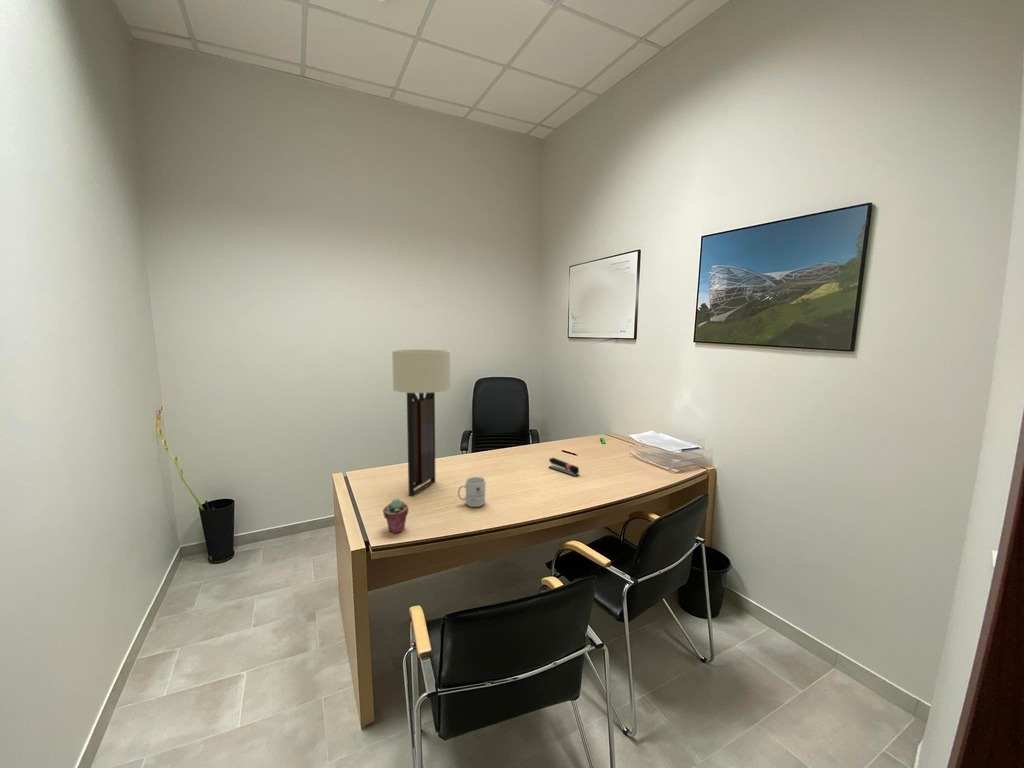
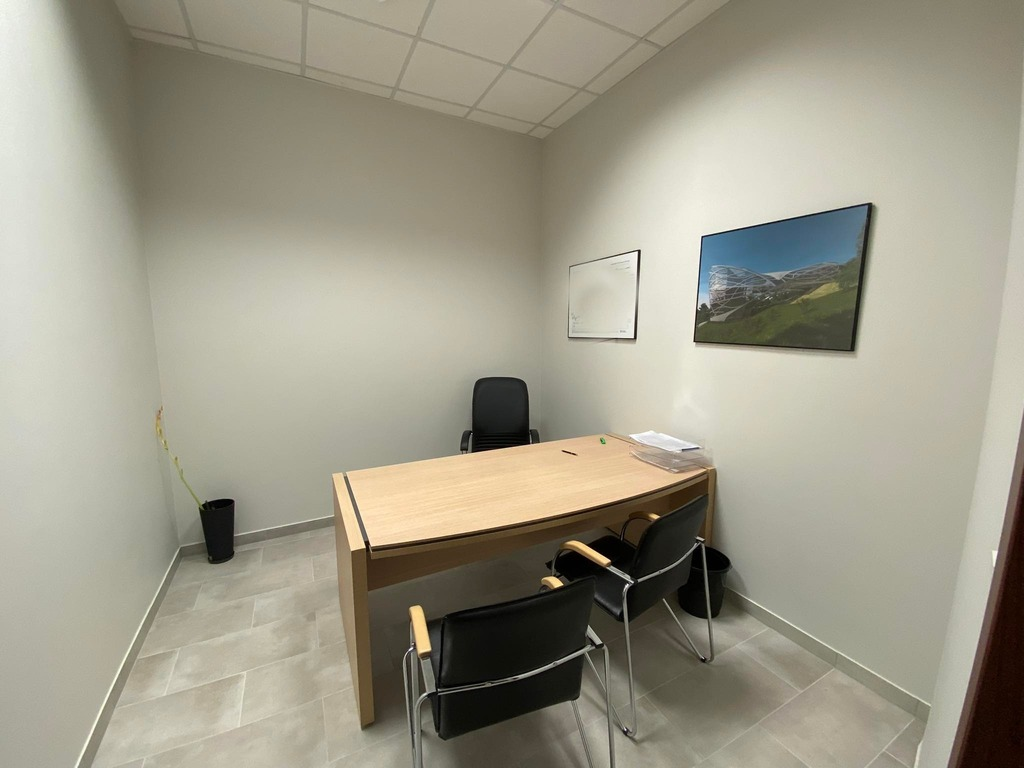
- stapler (563, 466)
- mug (471, 492)
- wall sconce (422, 420)
- potted succulent (396, 514)
